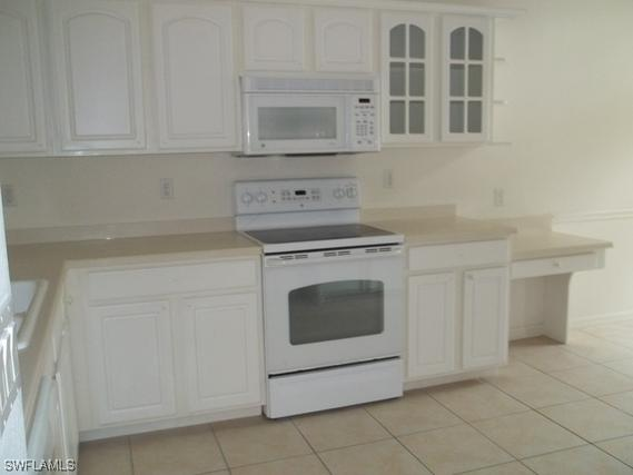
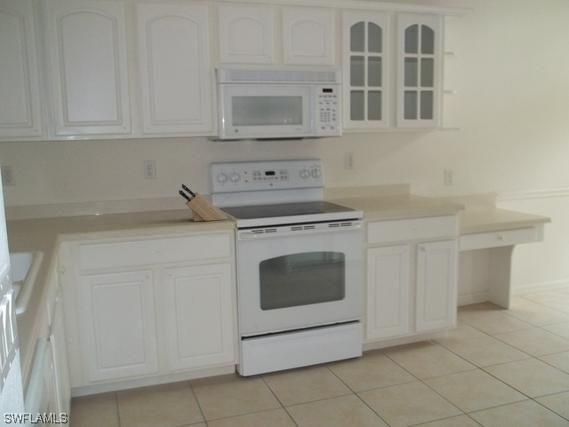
+ knife block (202, 201)
